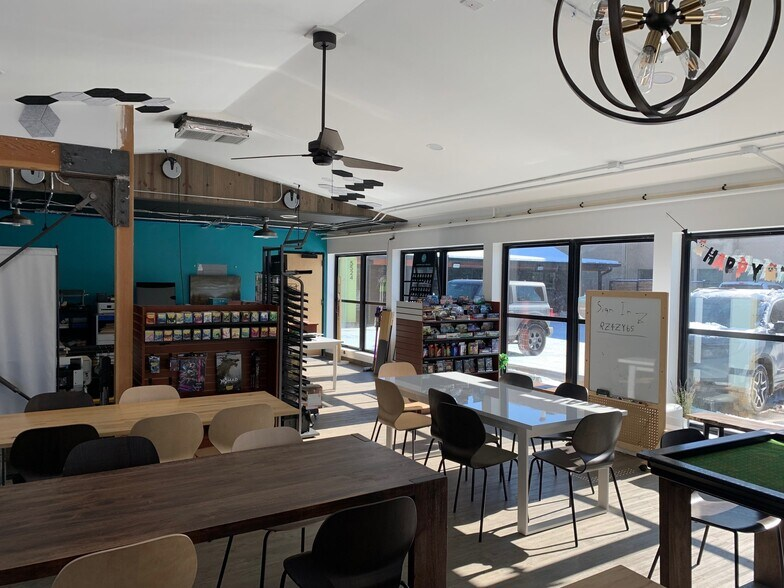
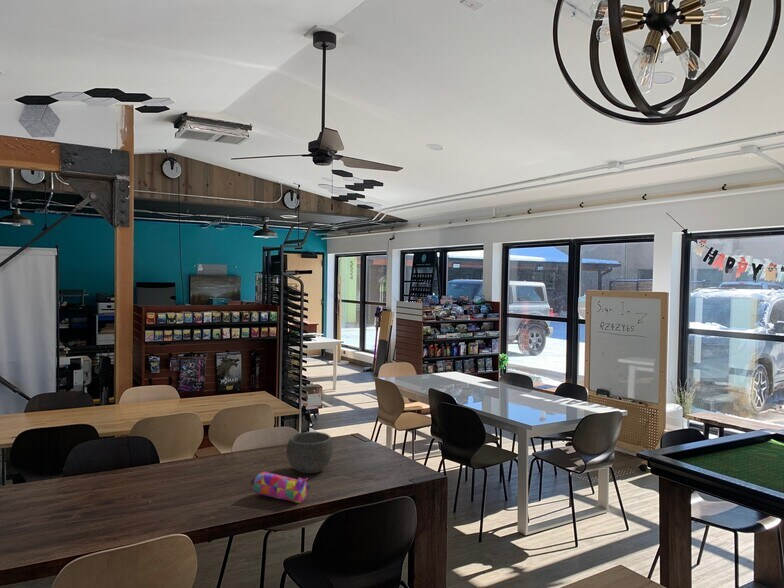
+ bowl (309, 453)
+ pencil case (281, 486)
